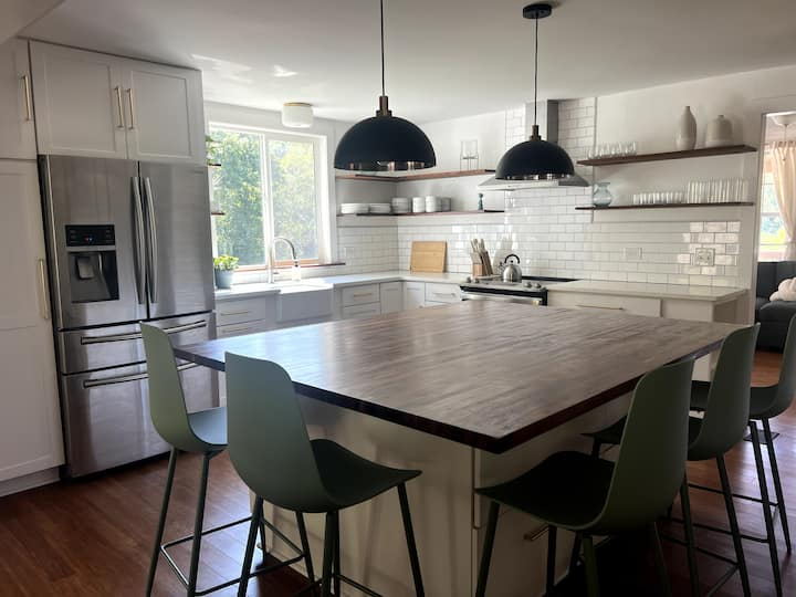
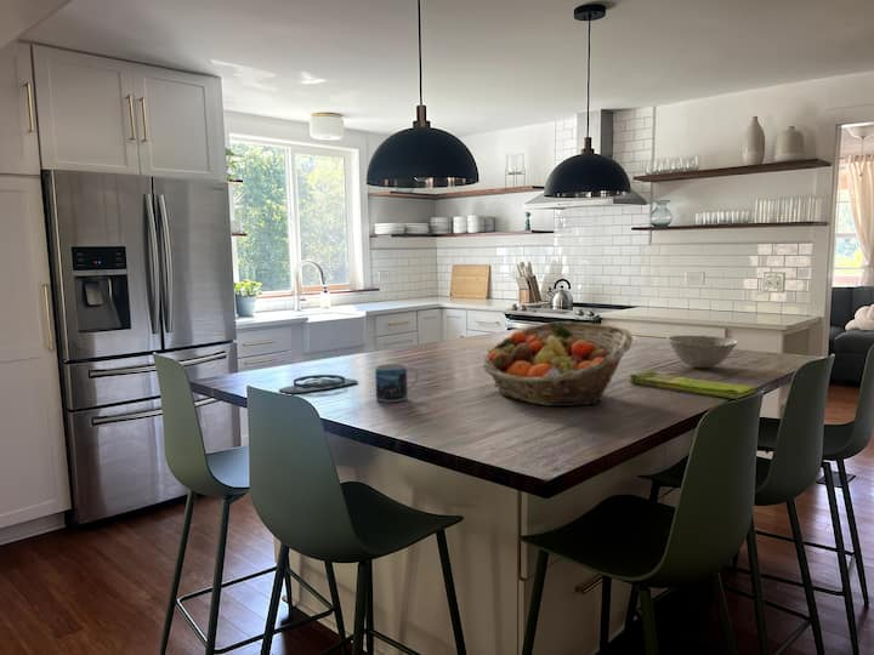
+ bowl (700, 353)
+ mug (398, 381)
+ dish towel (689, 382)
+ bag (318, 375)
+ fruit basket (554, 360)
